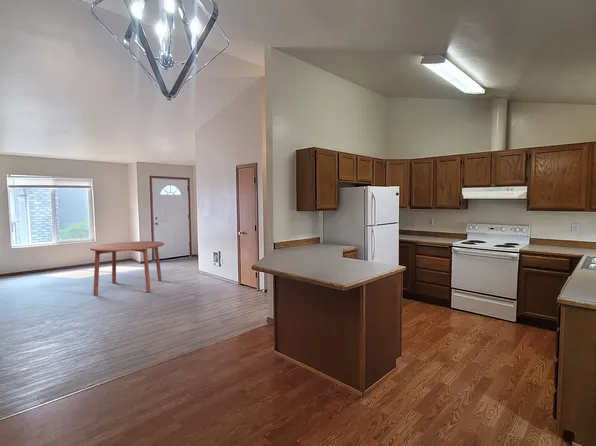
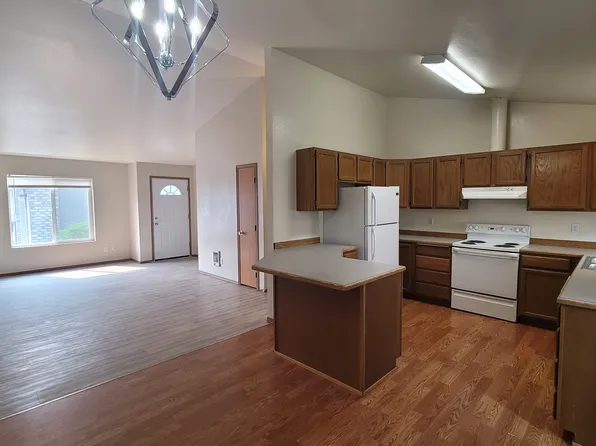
- dining table (115, 266)
